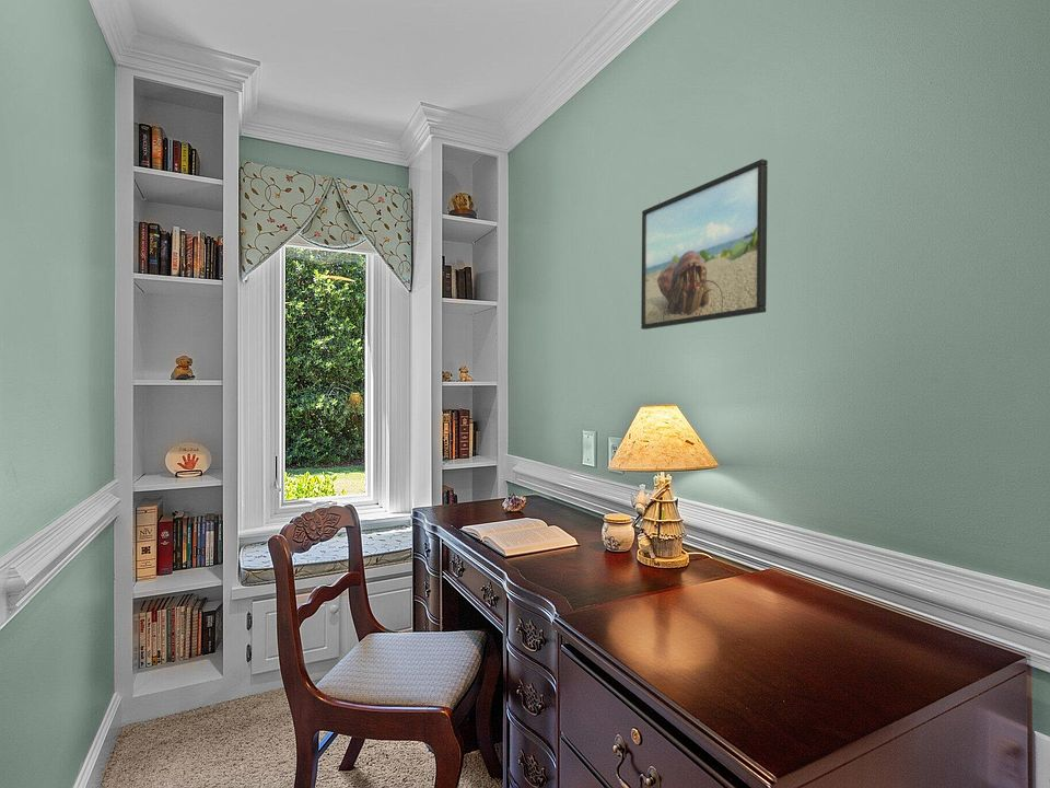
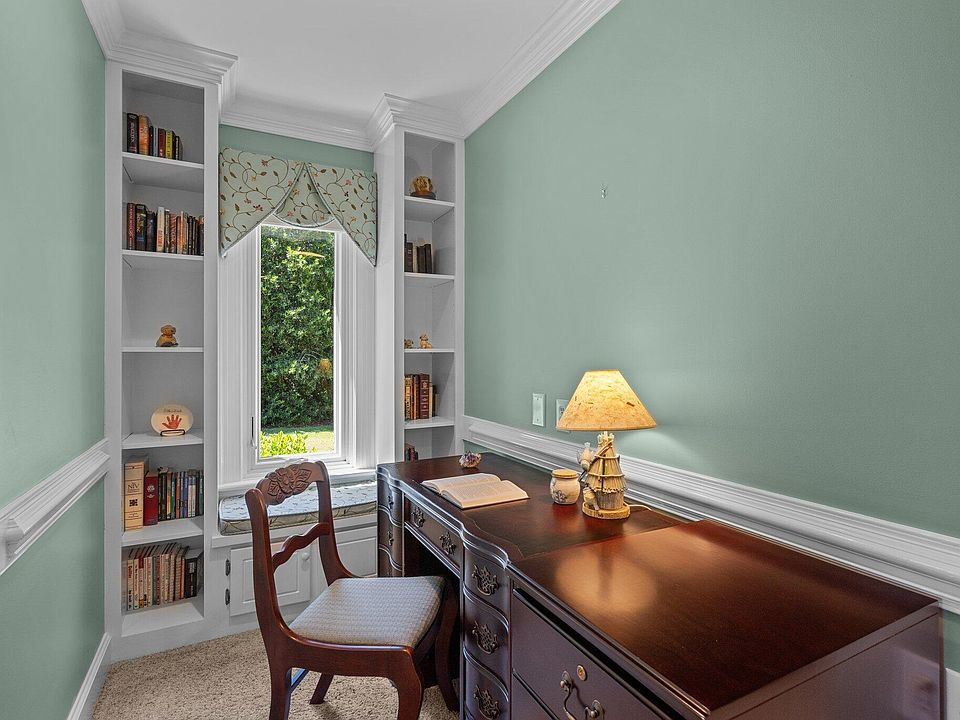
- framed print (696, 255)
